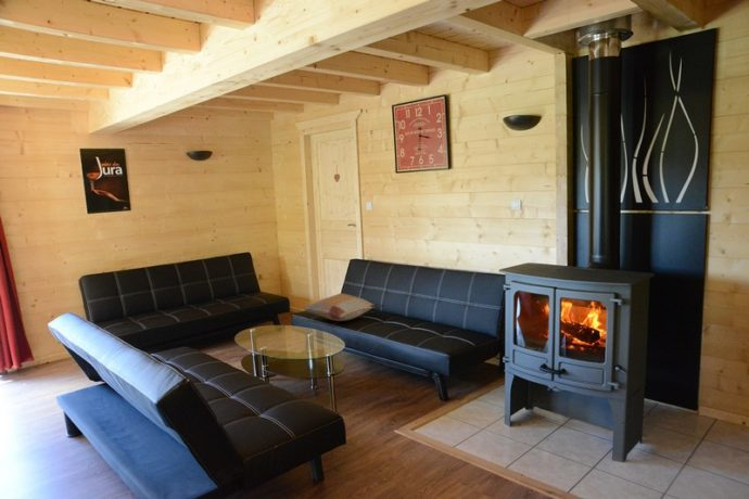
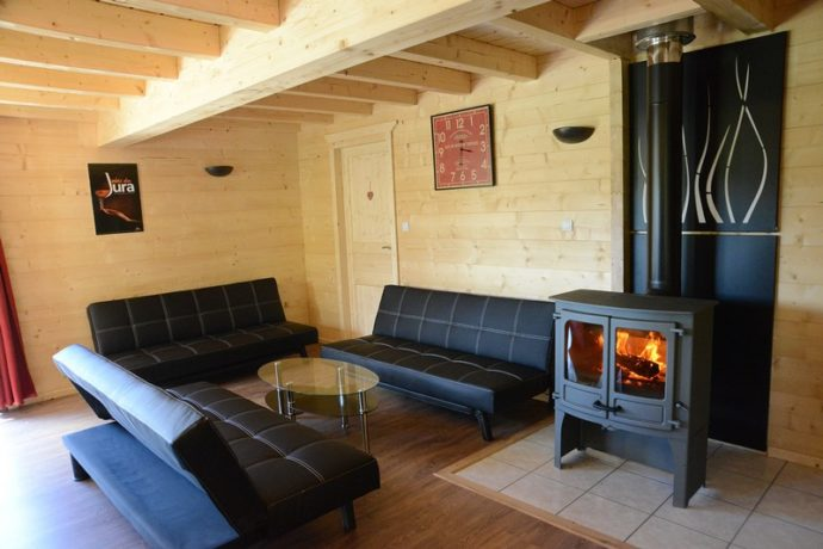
- decorative pillow (343, 307)
